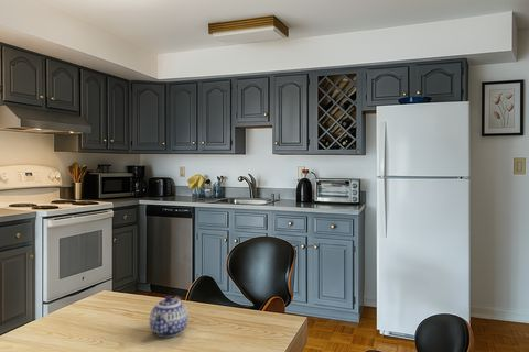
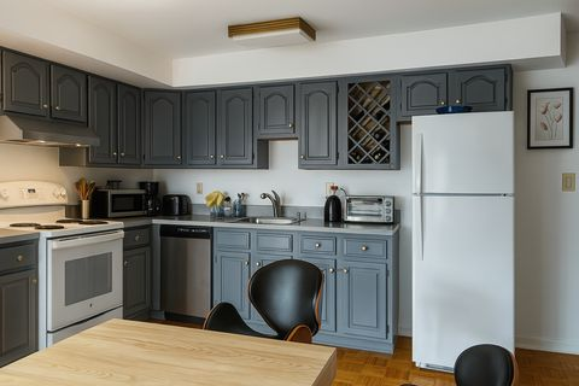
- teapot (169, 314)
